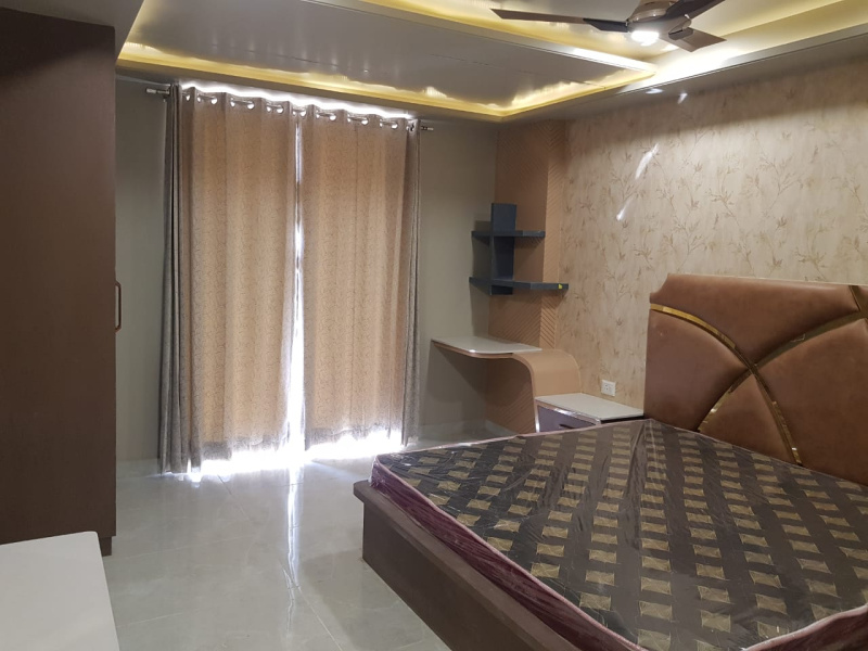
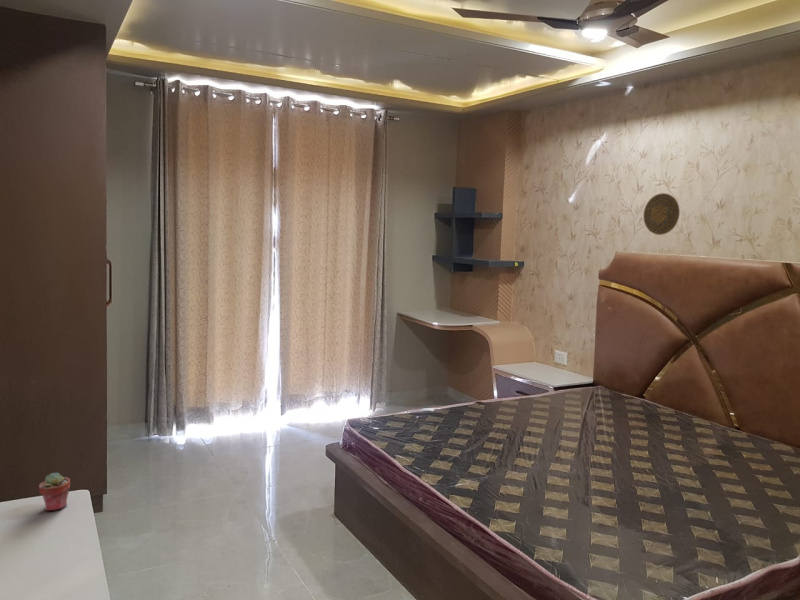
+ decorative plate (659, 214)
+ potted succulent (54, 489)
